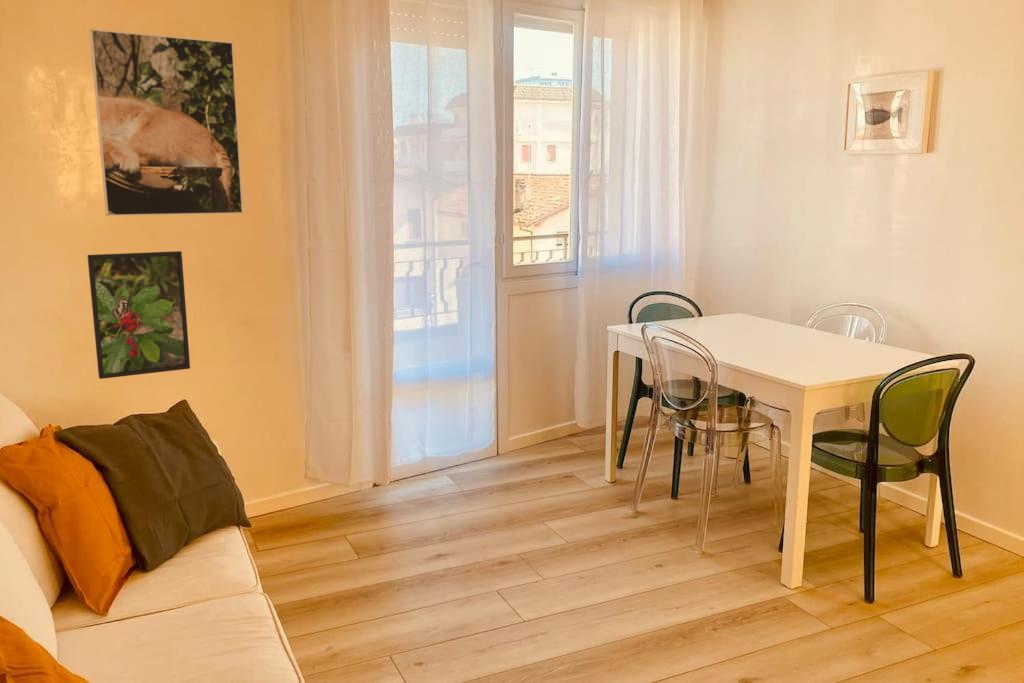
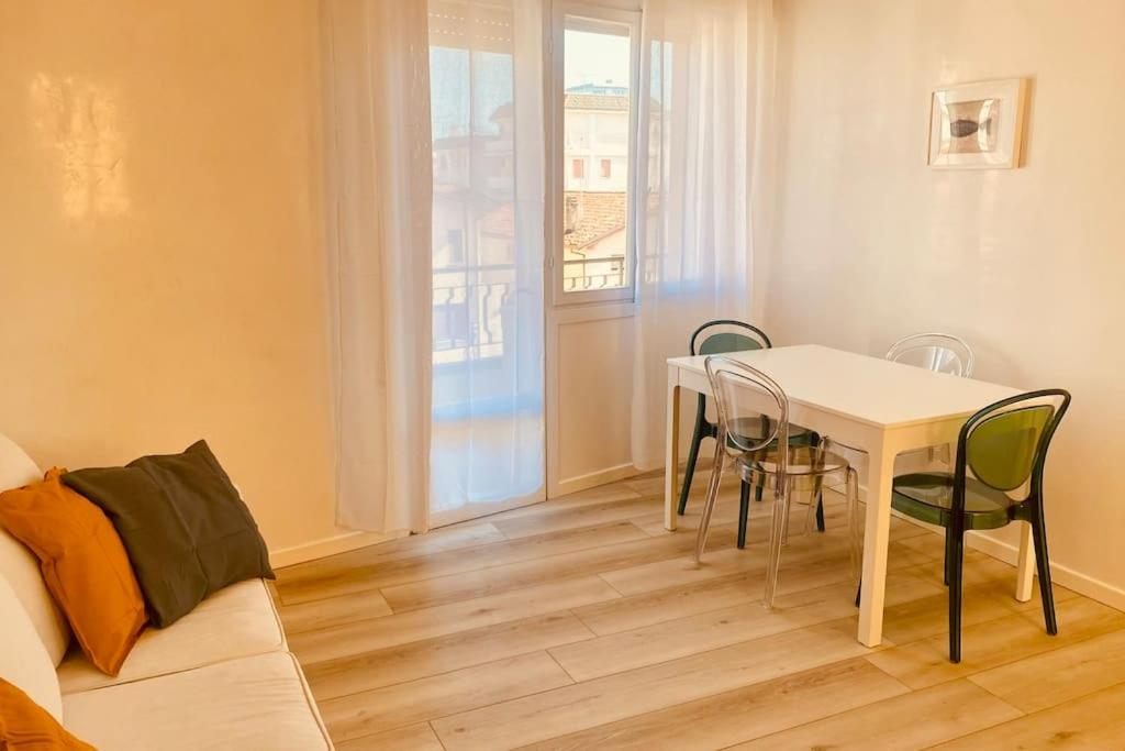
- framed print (140, 313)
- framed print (170, 127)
